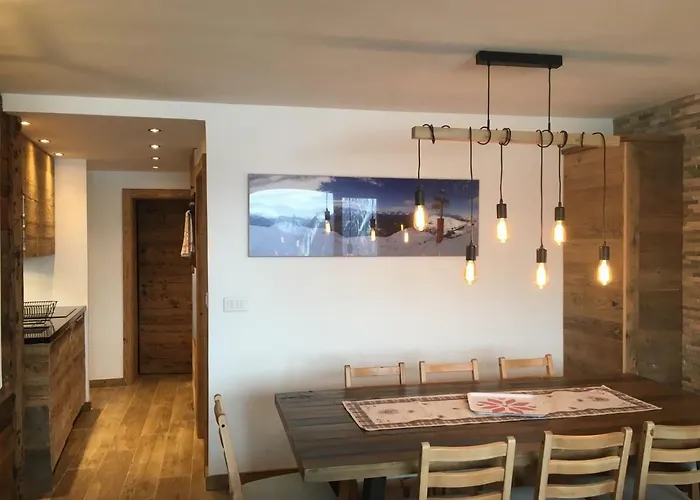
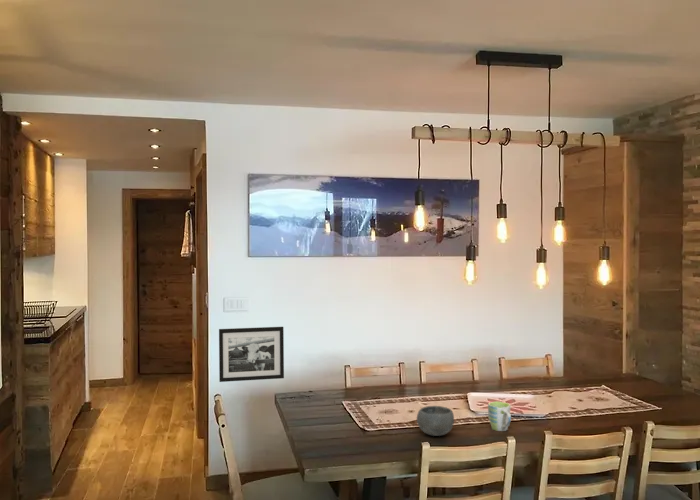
+ bowl (435, 422)
+ mug (501, 417)
+ picture frame (251, 353)
